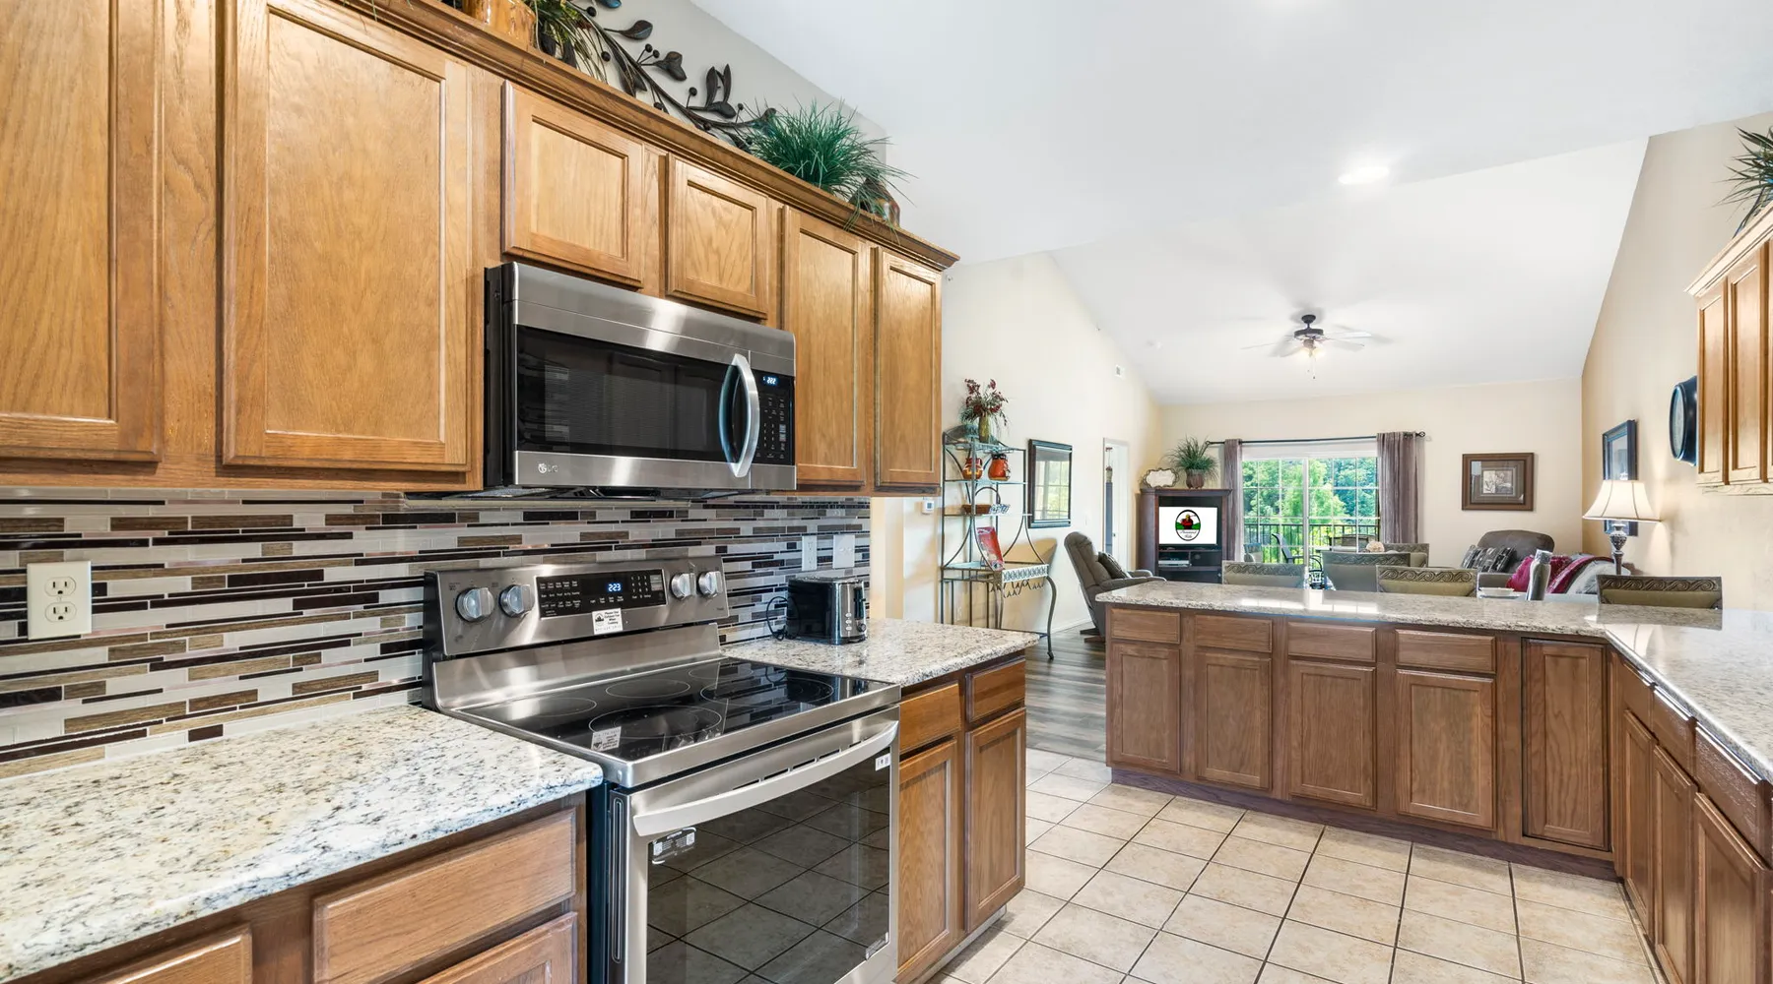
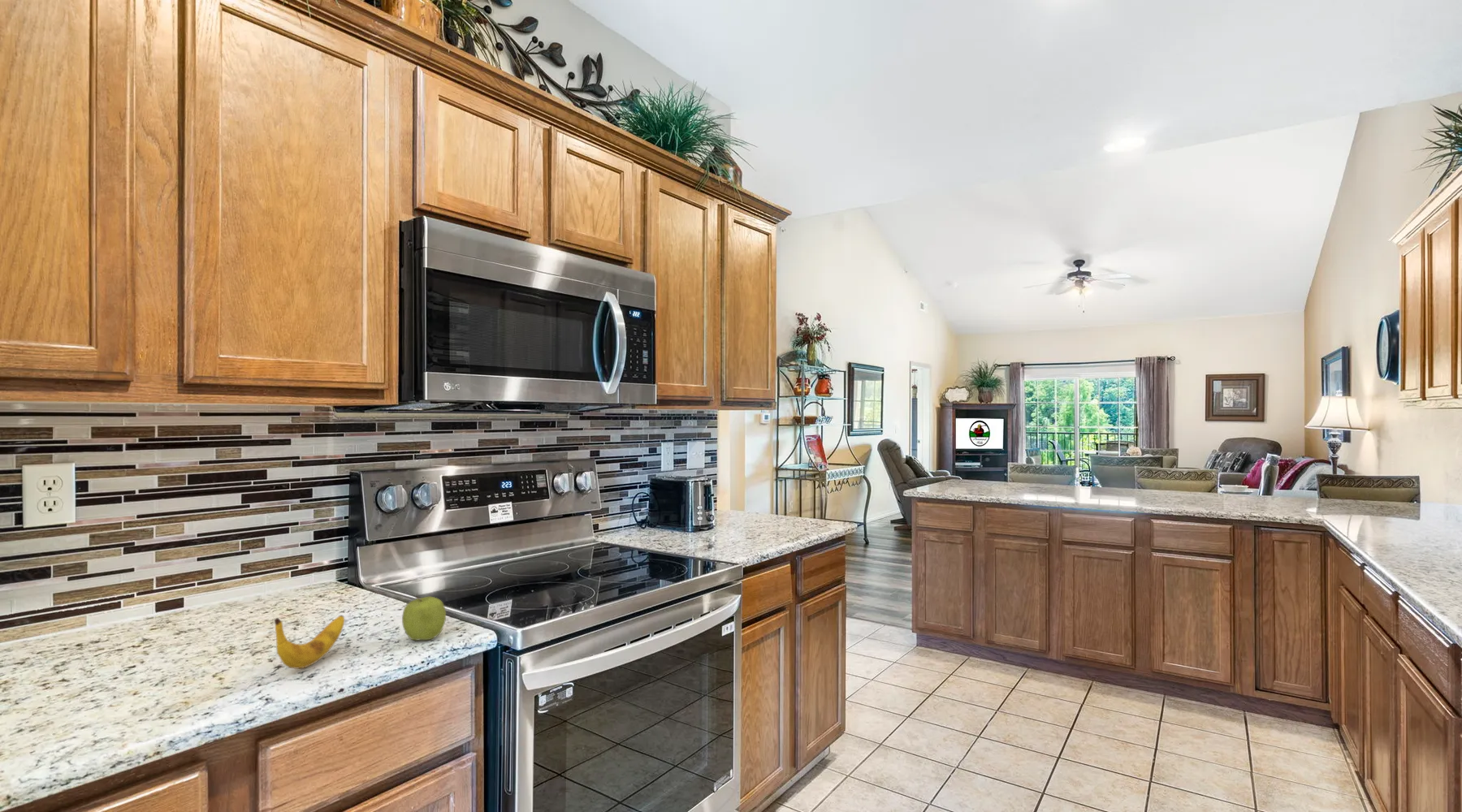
+ banana (316, 636)
+ fruit (424, 616)
